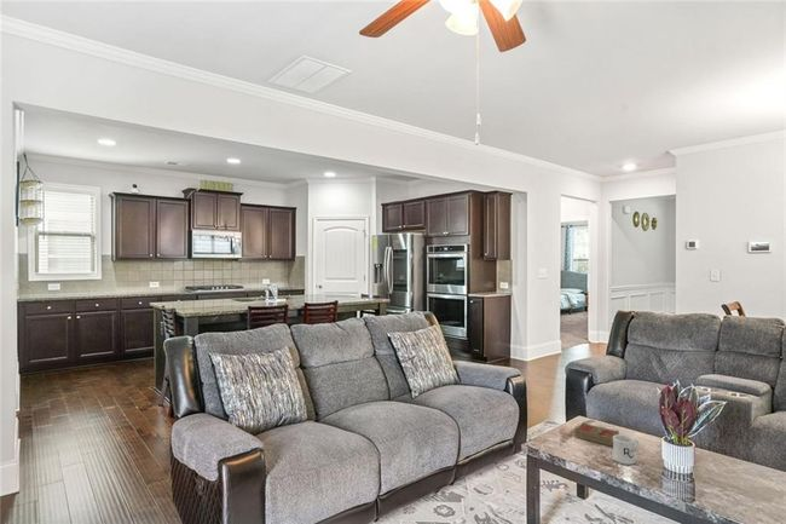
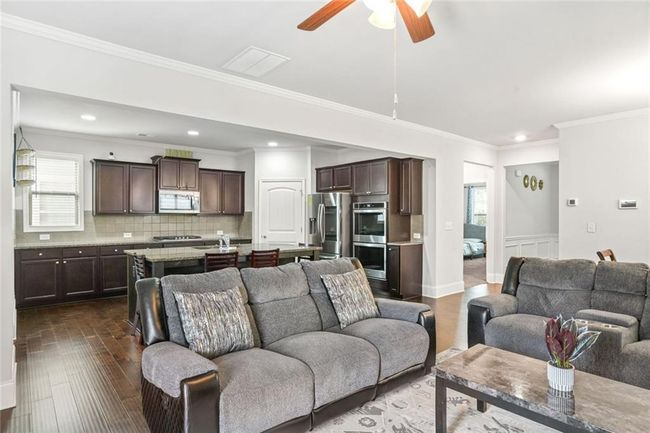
- book (596, 433)
- mug (626, 449)
